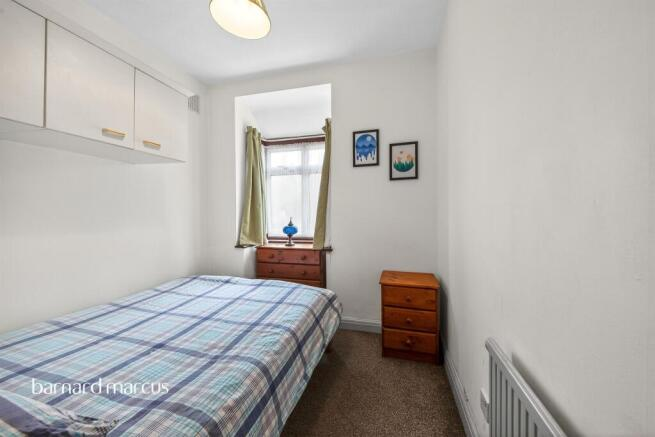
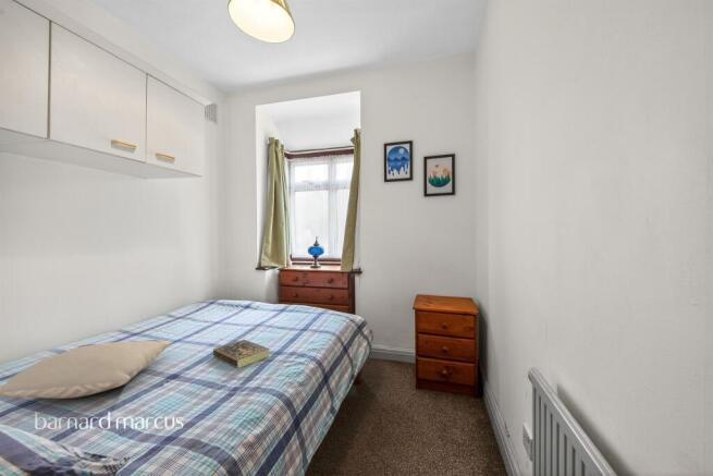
+ pillow (99, 364)
+ book (241, 352)
